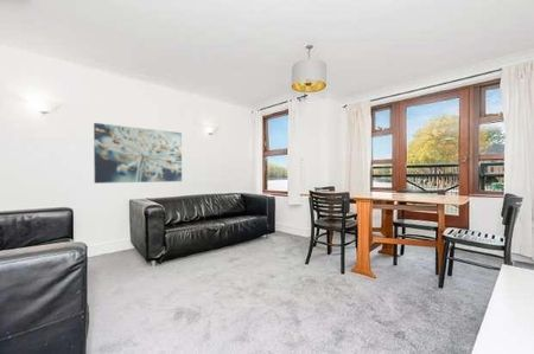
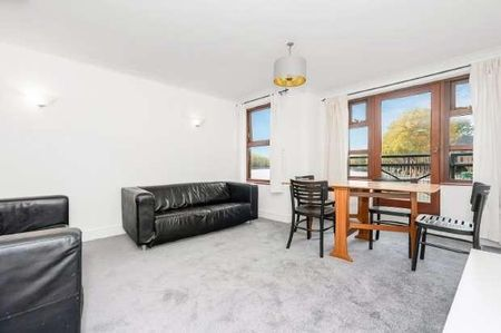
- wall art (142, 155)
